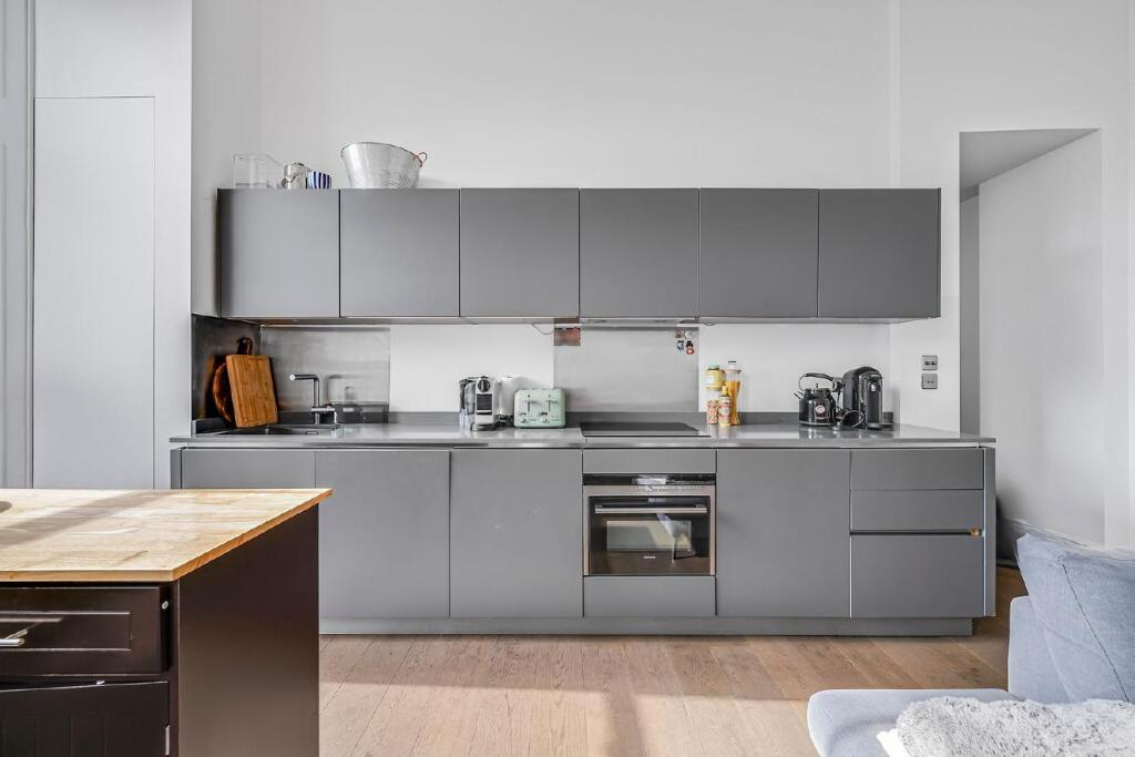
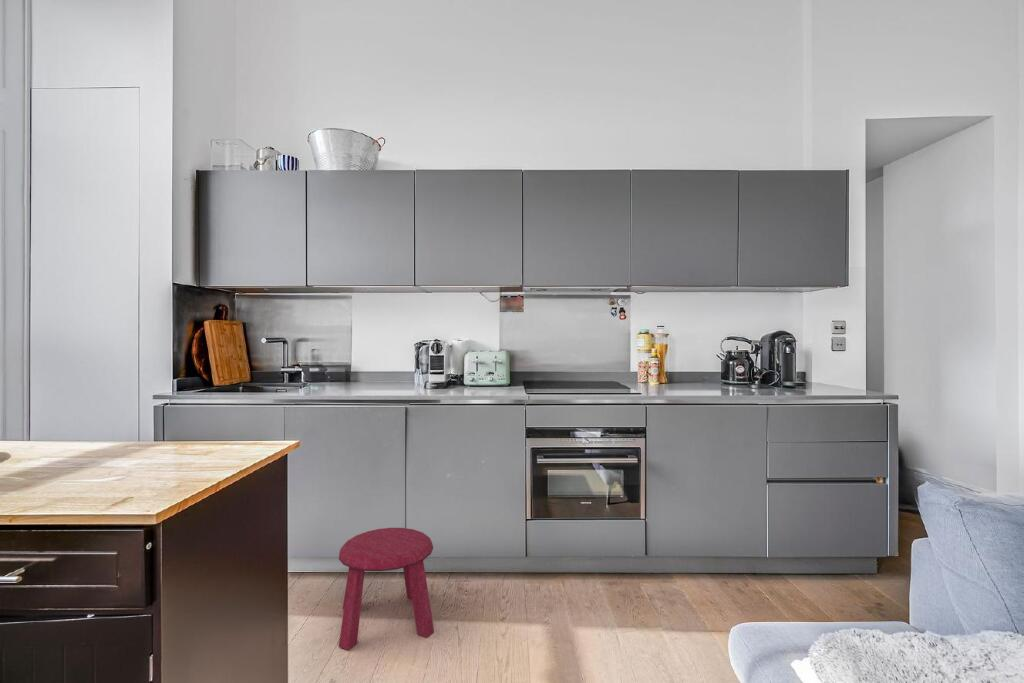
+ stool (386, 570)
